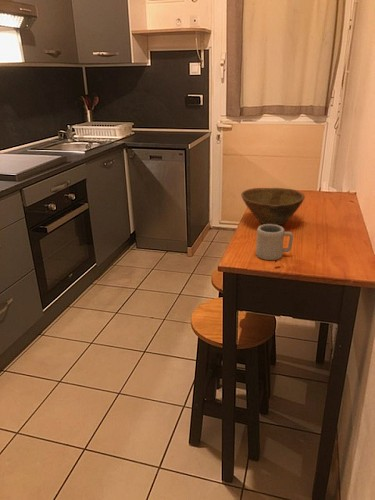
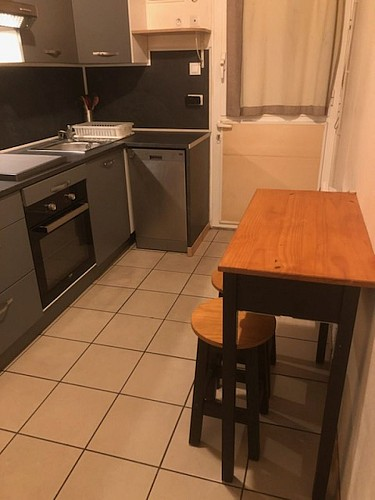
- cup (274, 242)
- bowl (271, 207)
